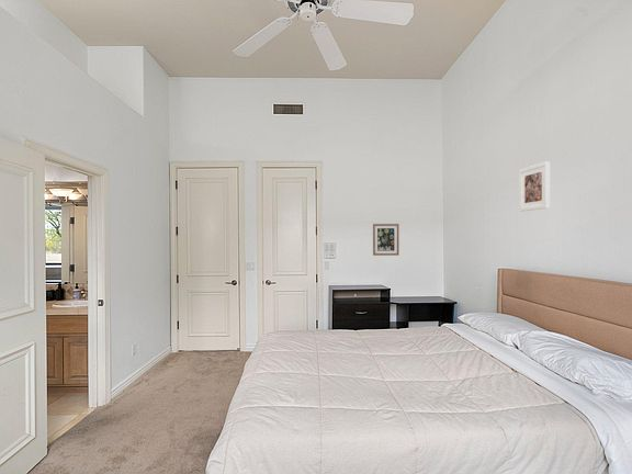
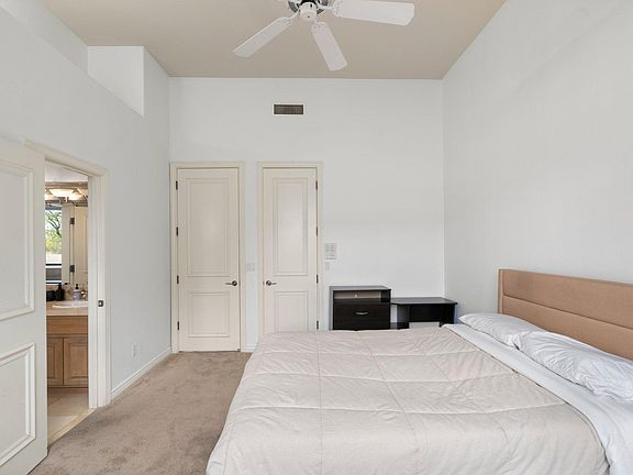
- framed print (533, 188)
- wall art (385, 239)
